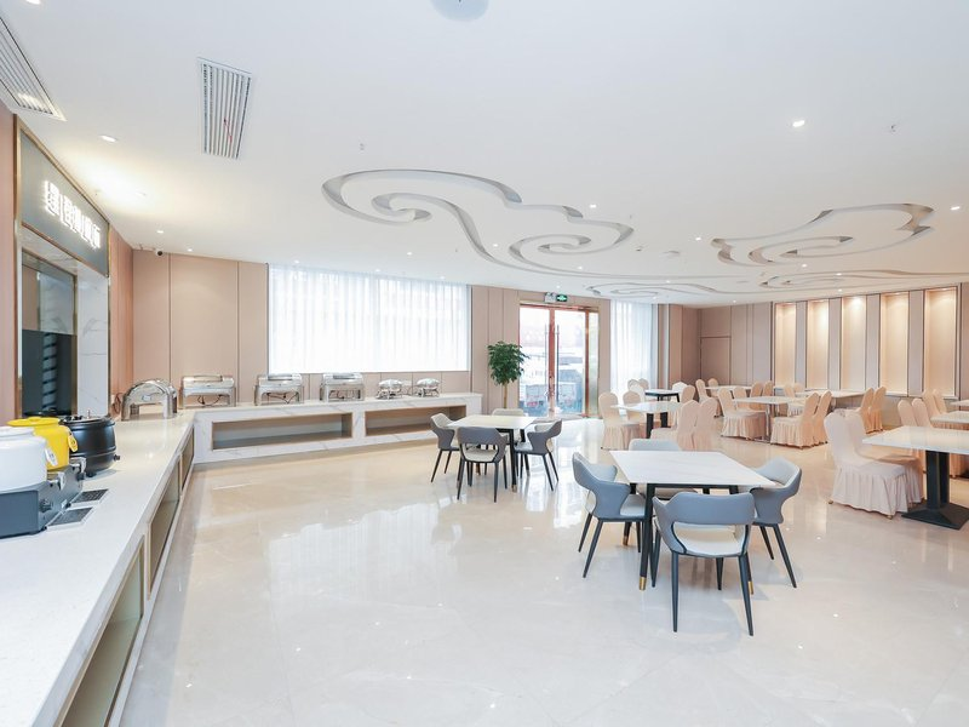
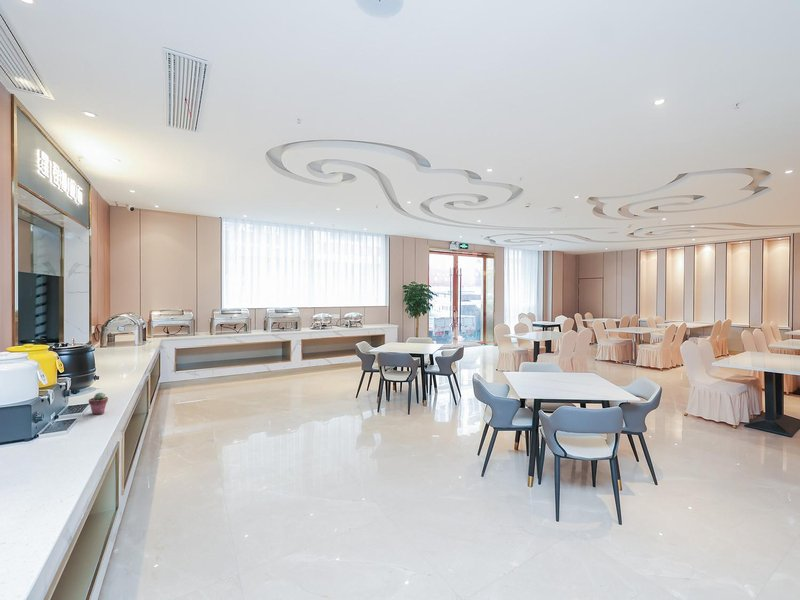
+ potted succulent (98, 402)
